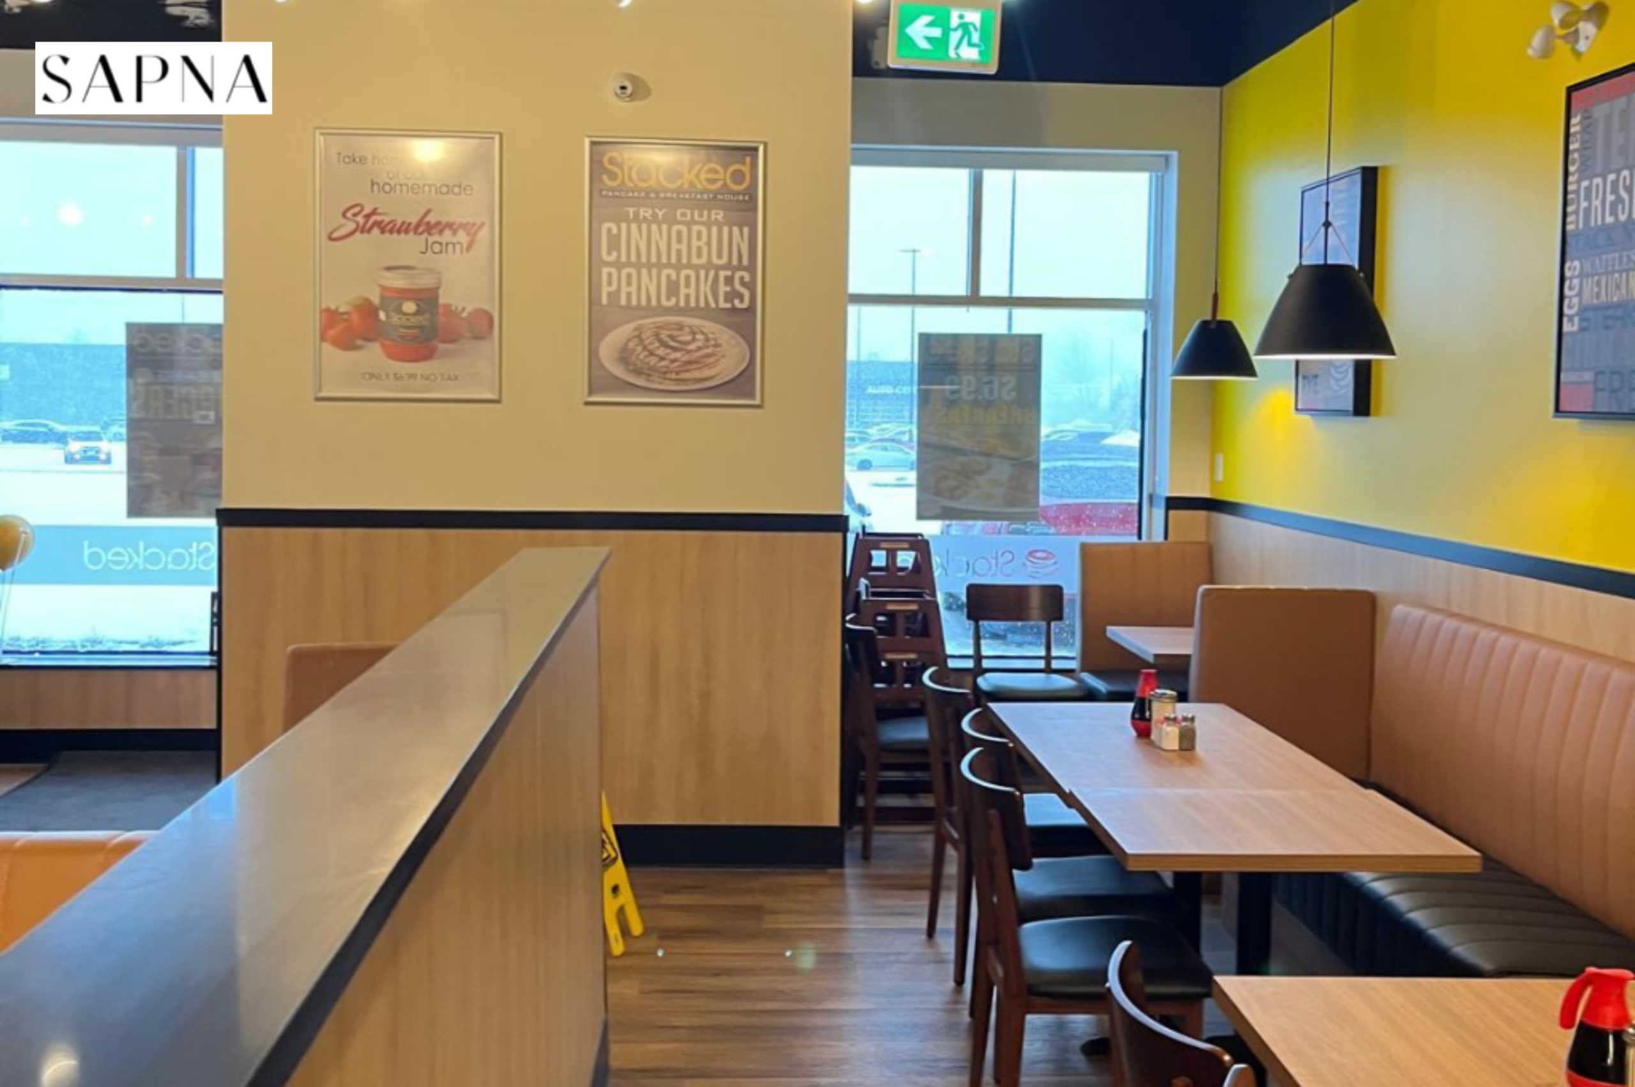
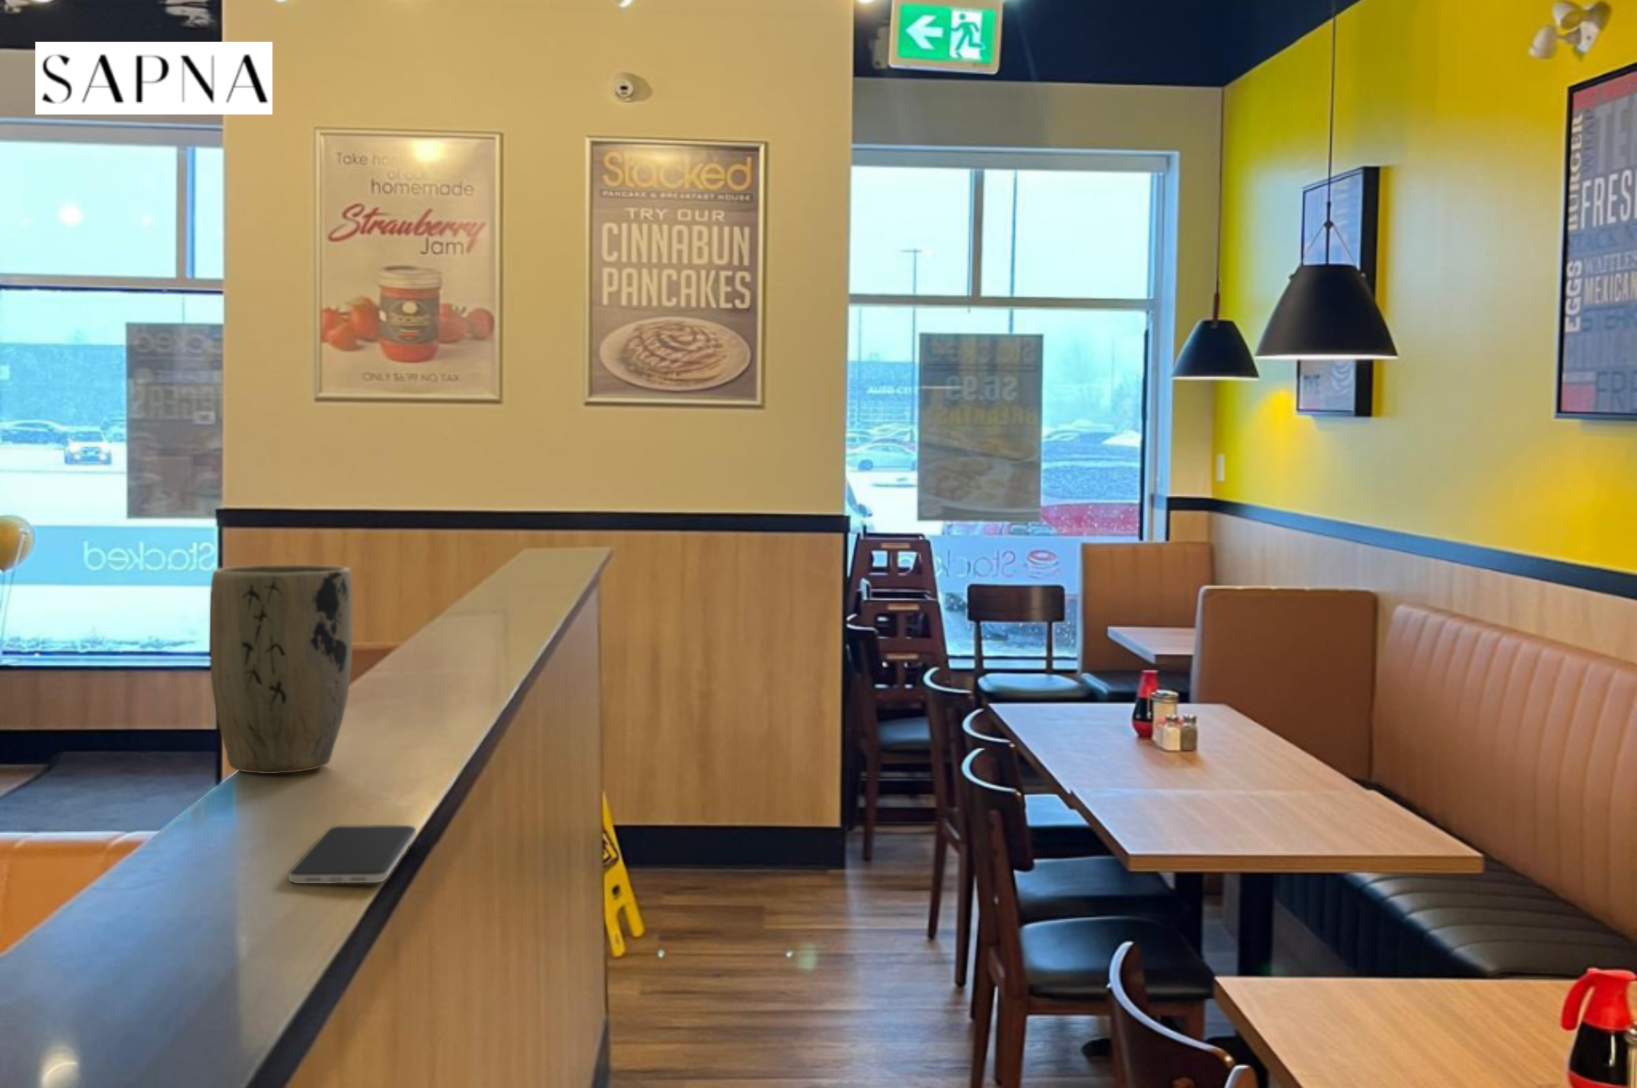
+ plant pot (282, 667)
+ smartphone (356, 852)
